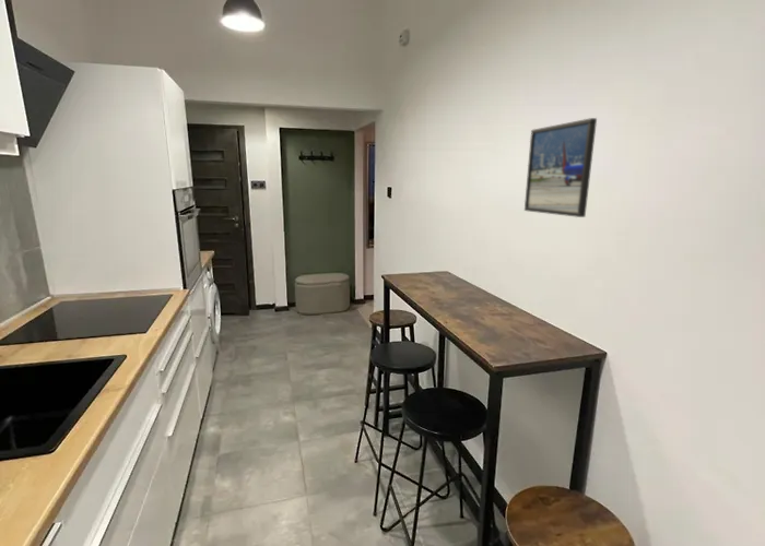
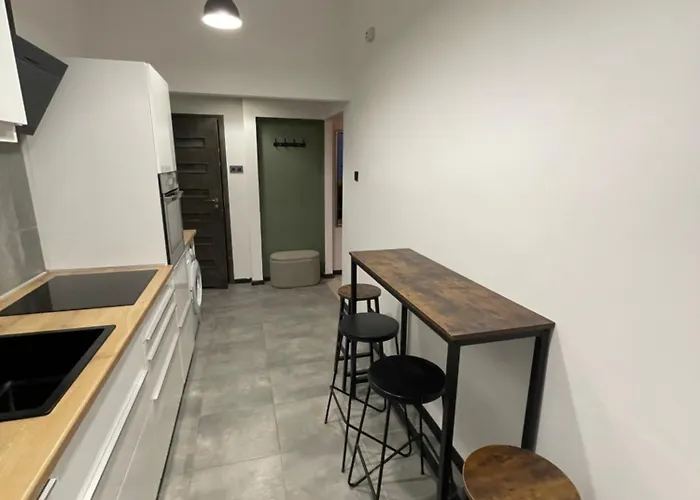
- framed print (555, 169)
